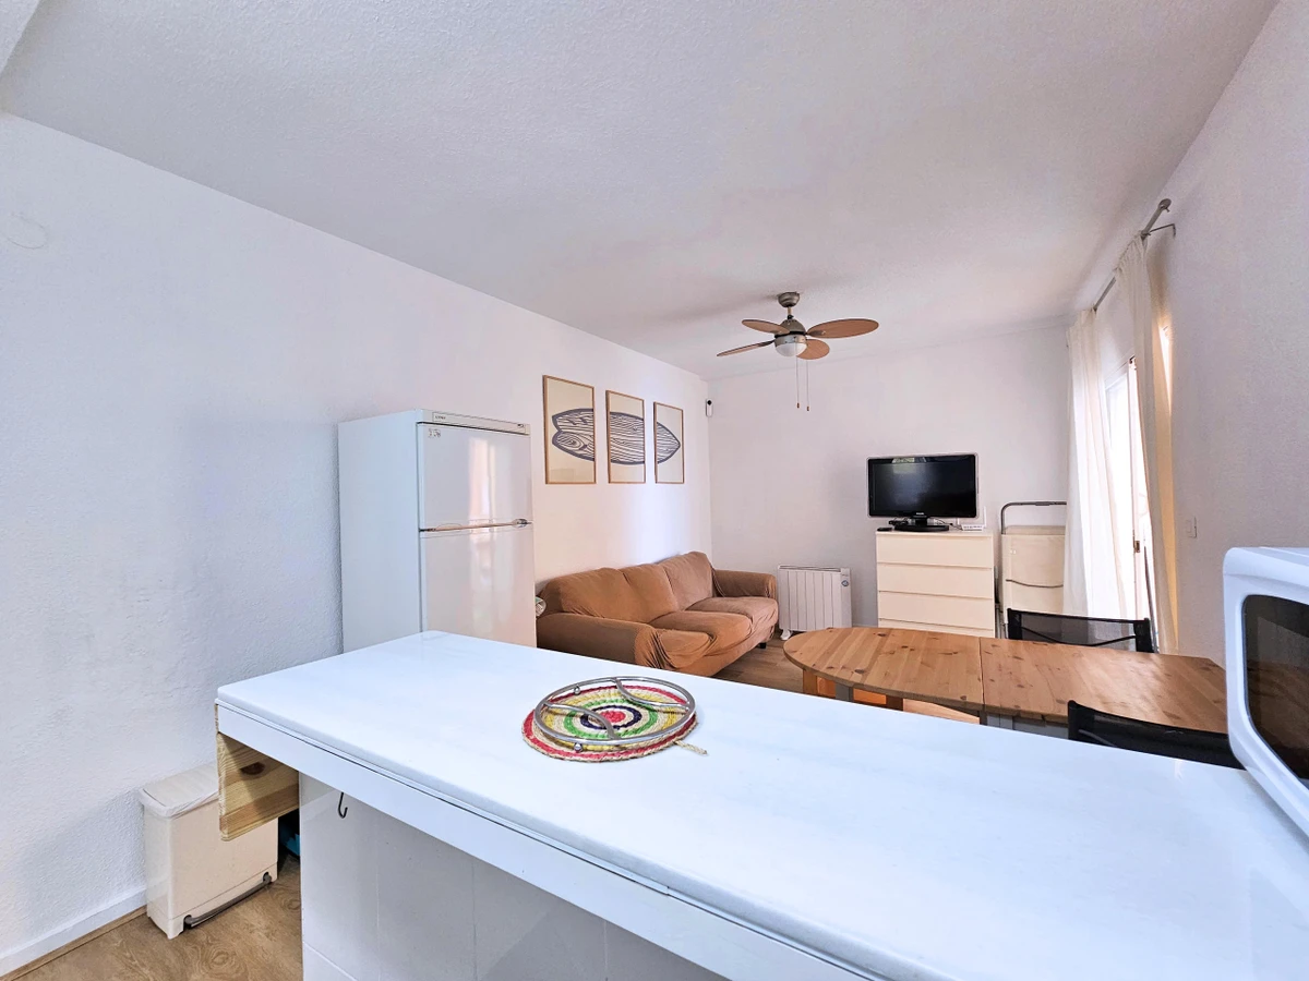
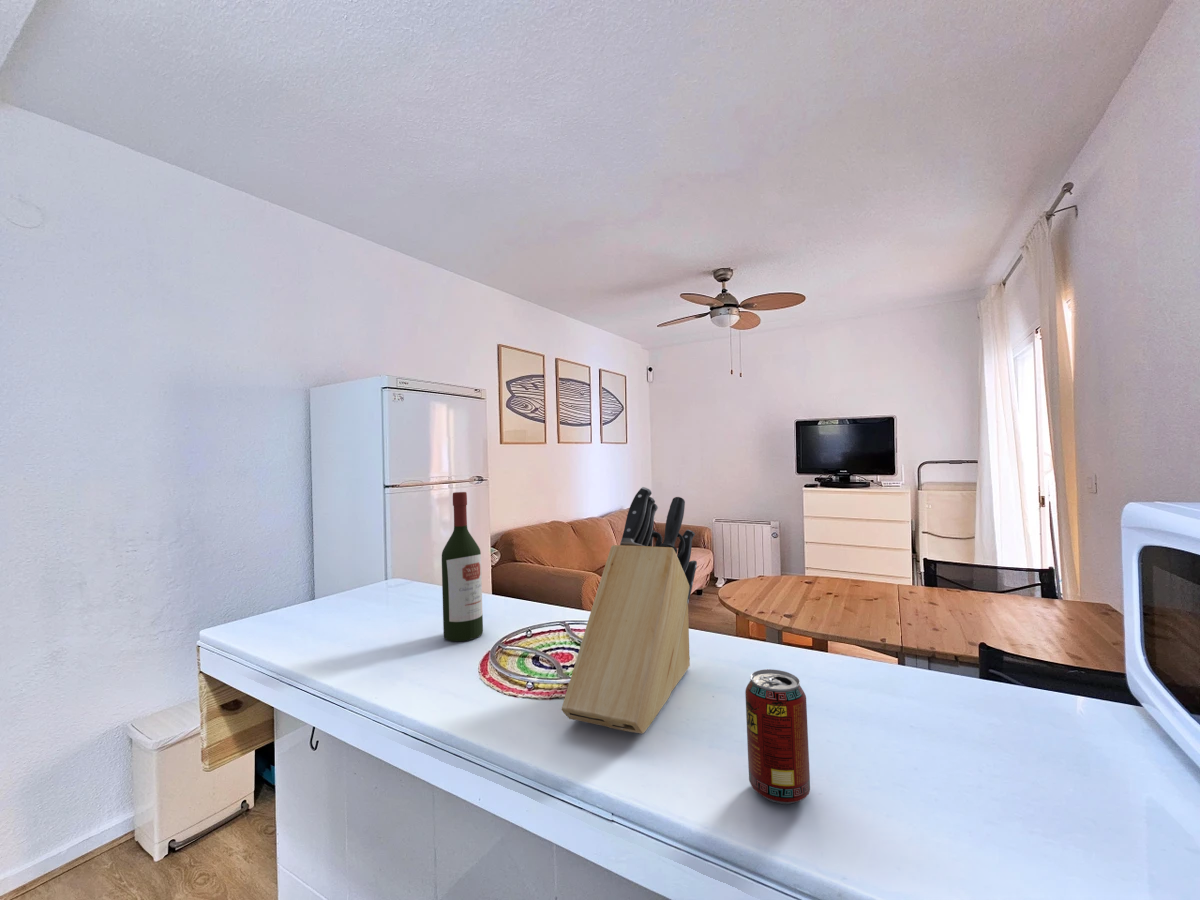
+ beverage can (776, 733)
+ wine bottle (461, 563)
+ knife block (640, 586)
